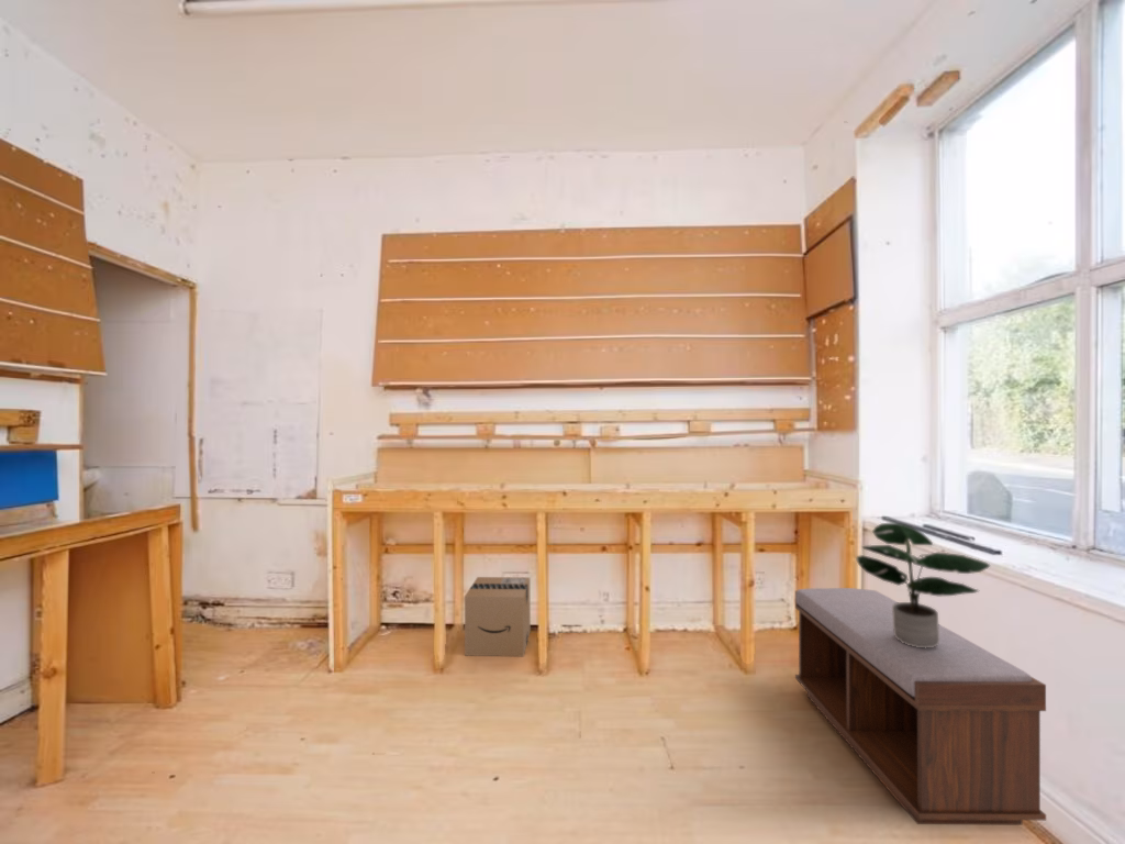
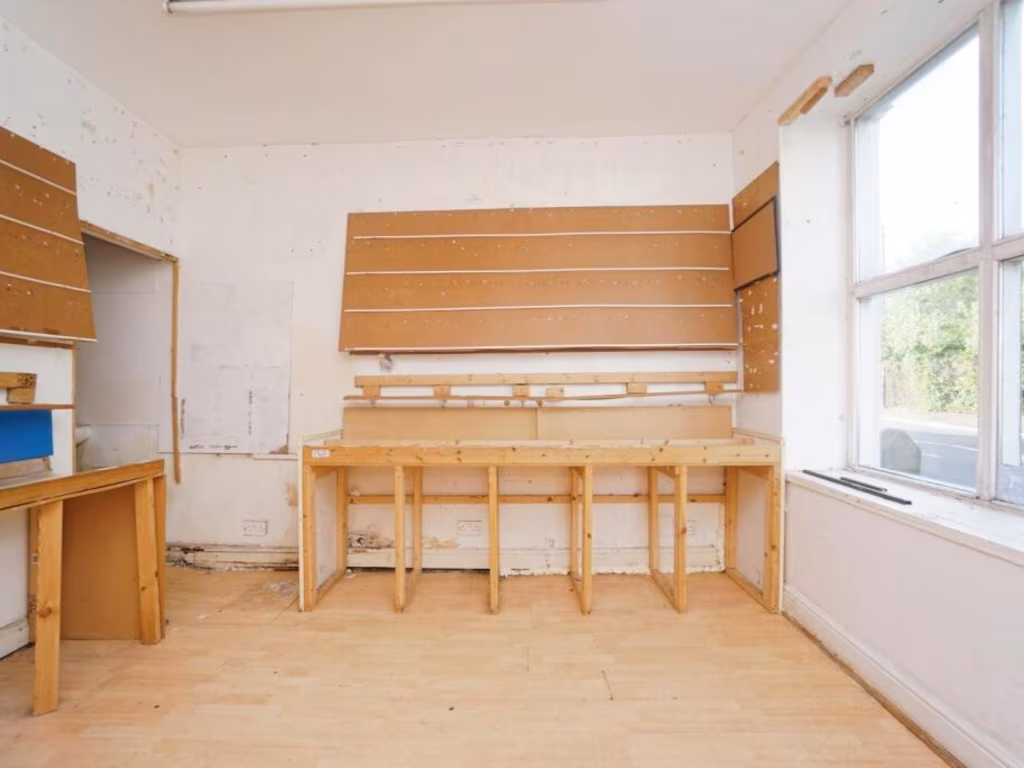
- cardboard box (499, 614)
- bench (891, 684)
- potted plant (922, 586)
